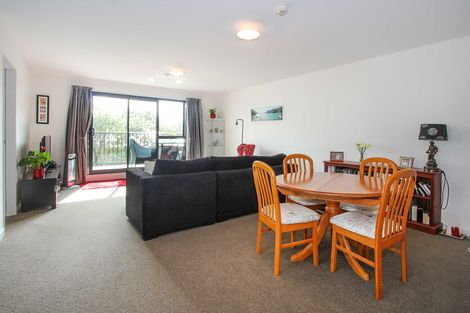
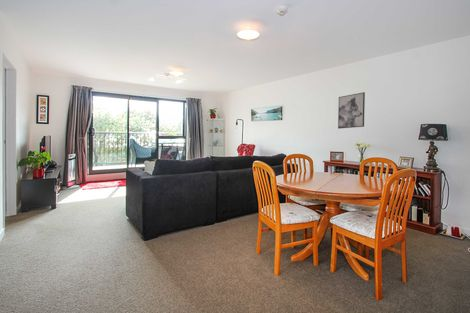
+ wall art (350, 111)
